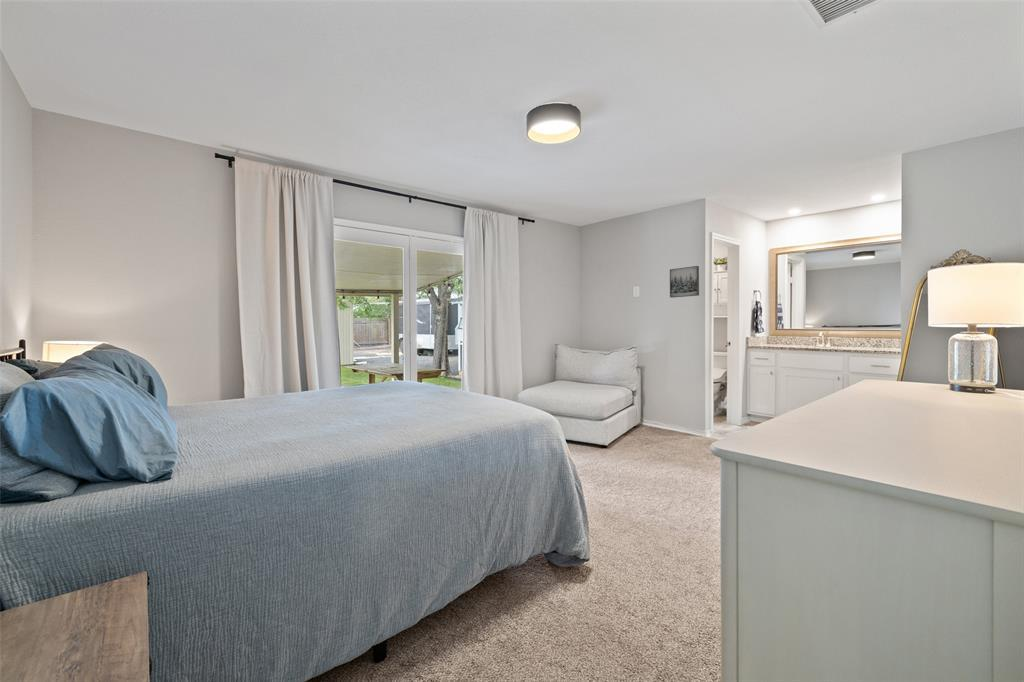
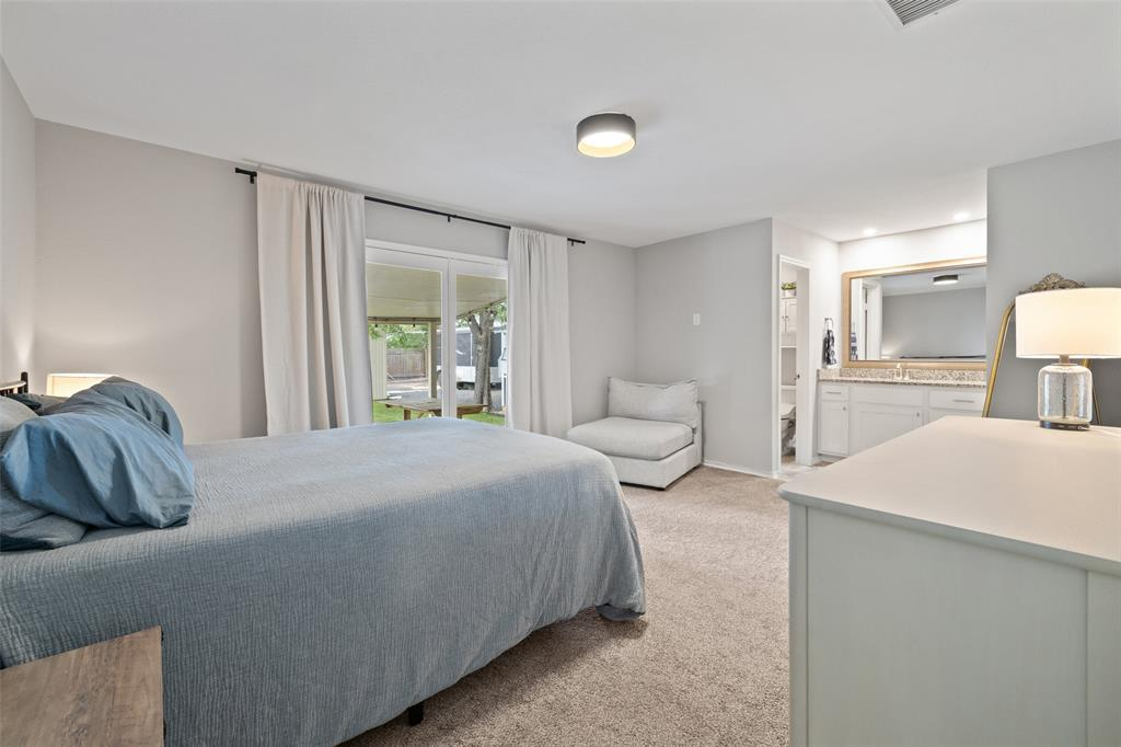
- wall art (684, 282)
